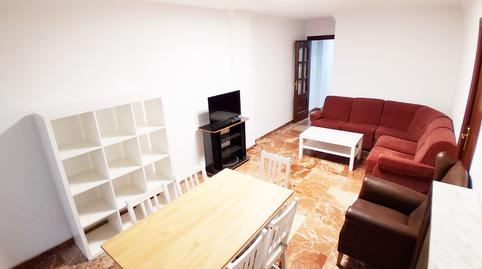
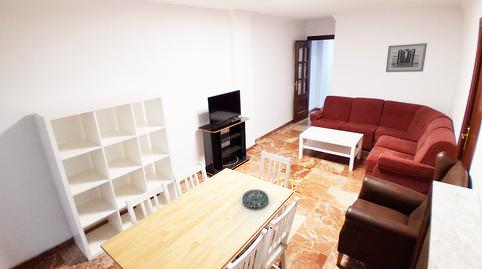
+ decorative bowl (255, 198)
+ wall art (405, 58)
